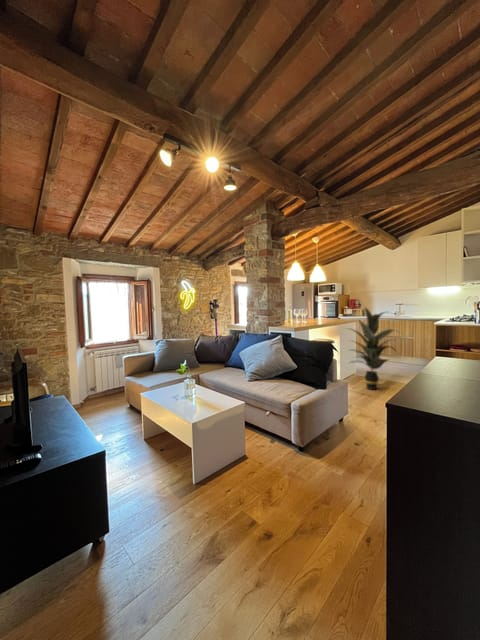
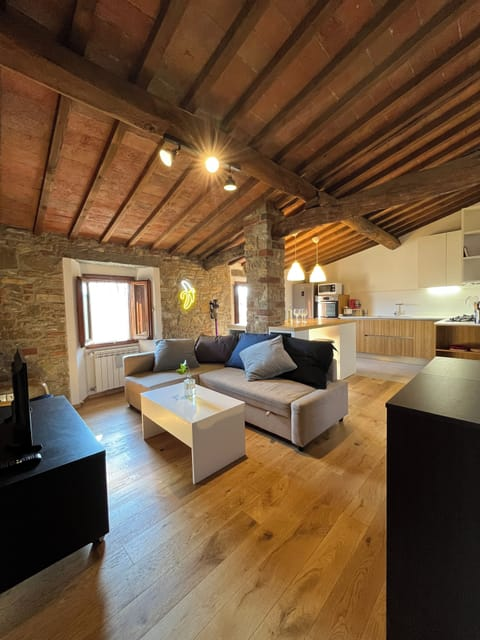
- indoor plant (371, 347)
